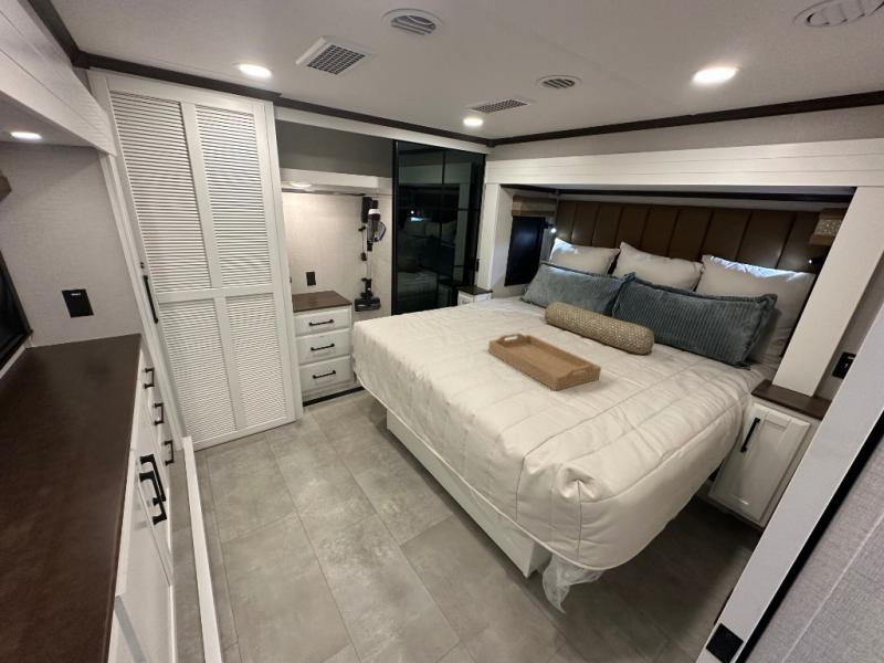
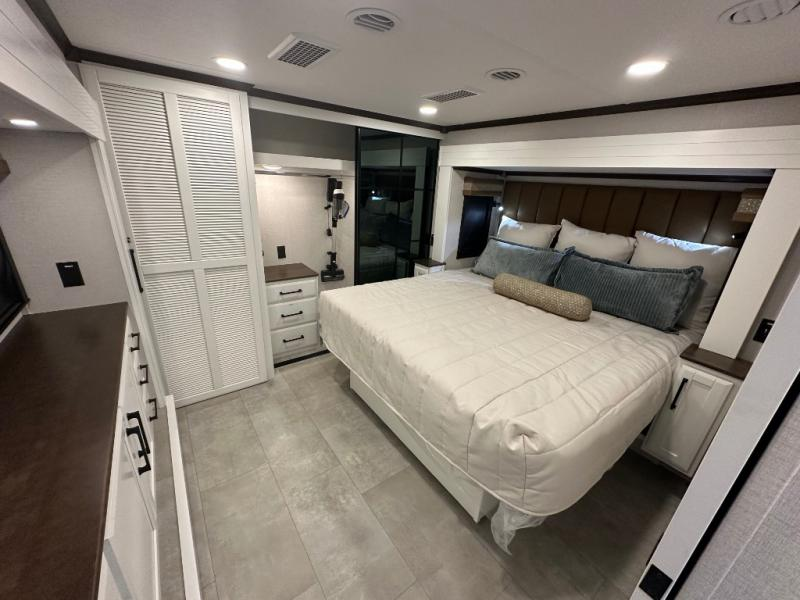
- serving tray (540, 357)
